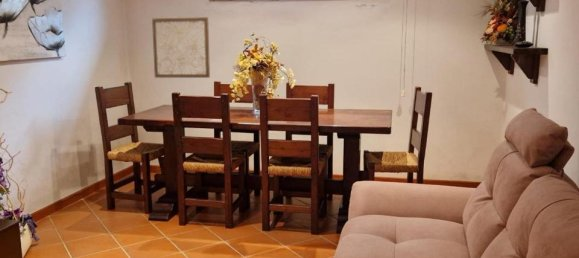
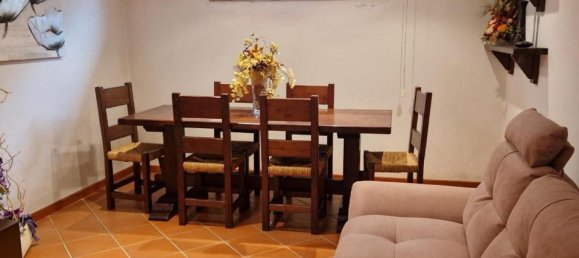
- wall art (183, 46)
